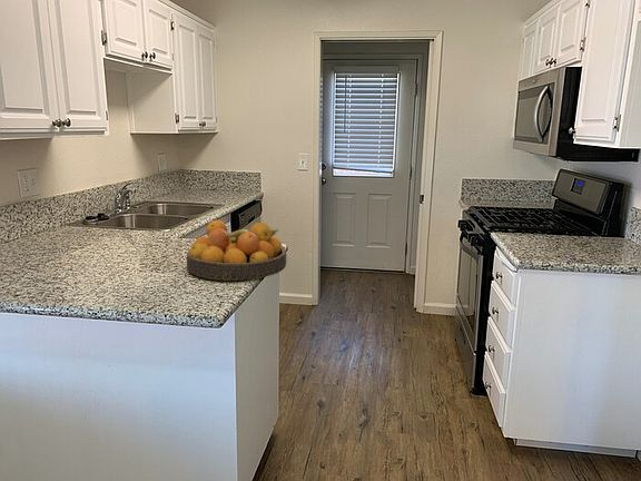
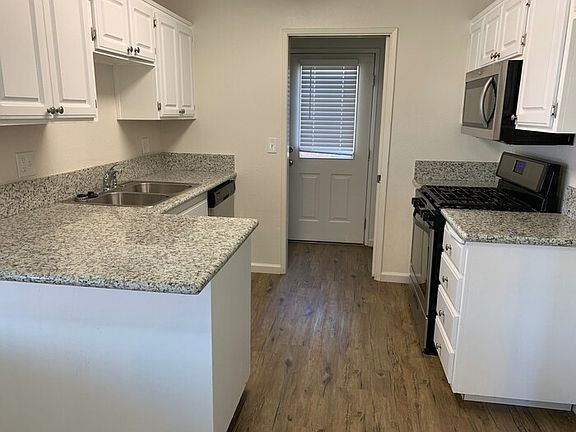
- fruit bowl (237, 245)
